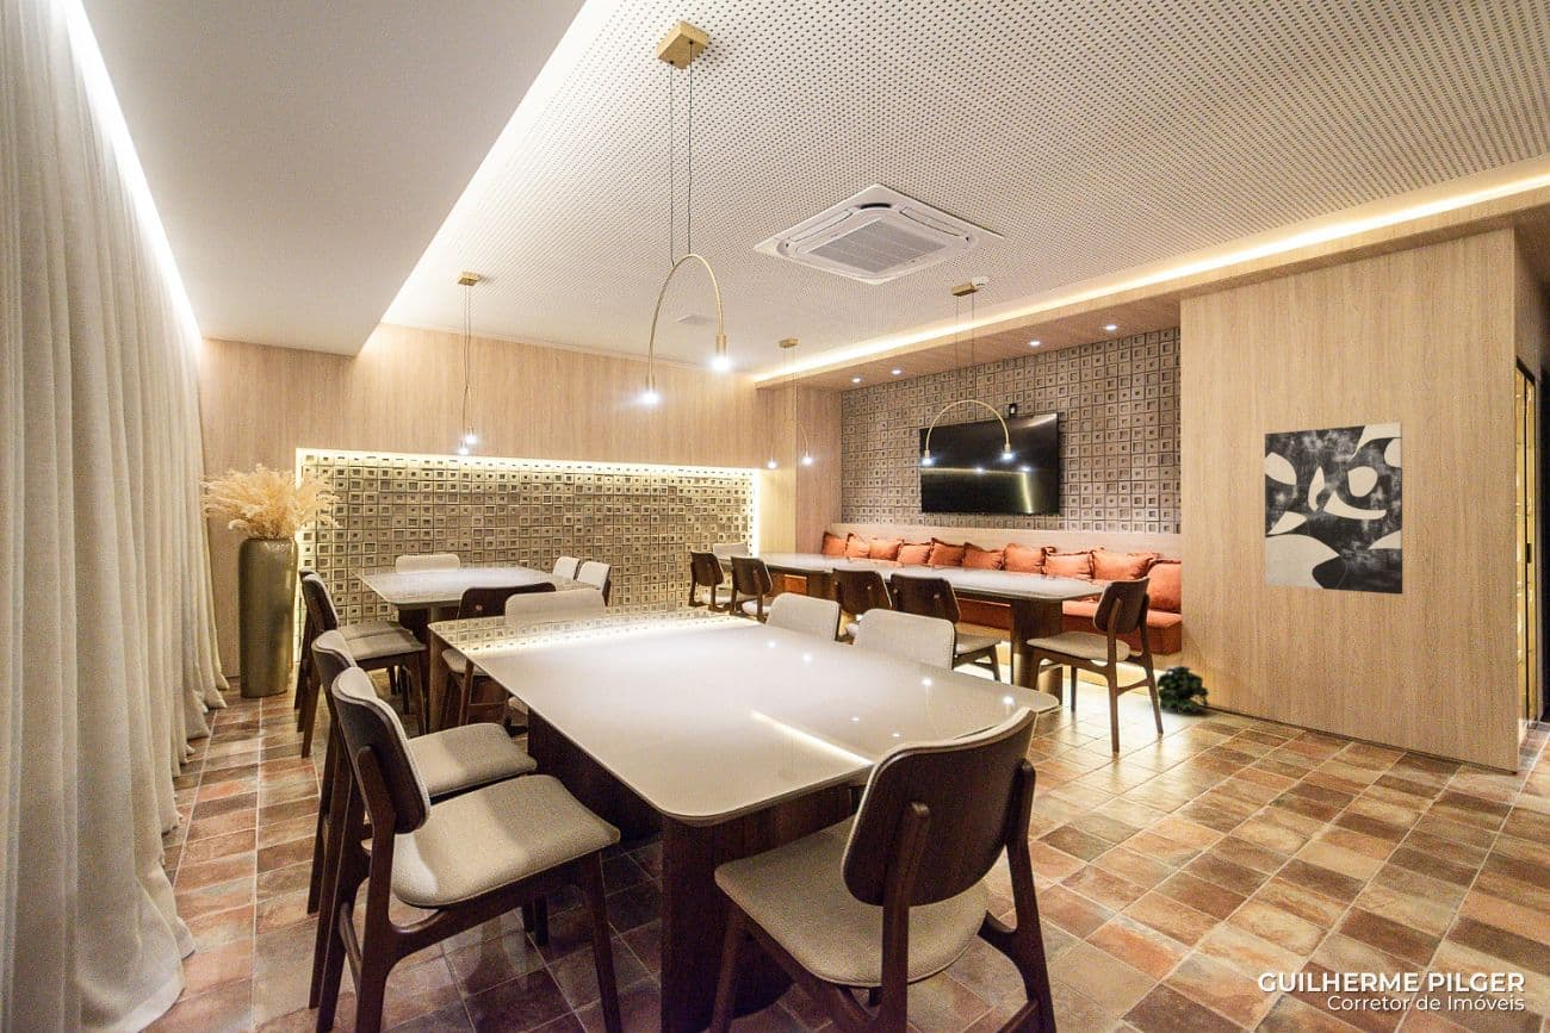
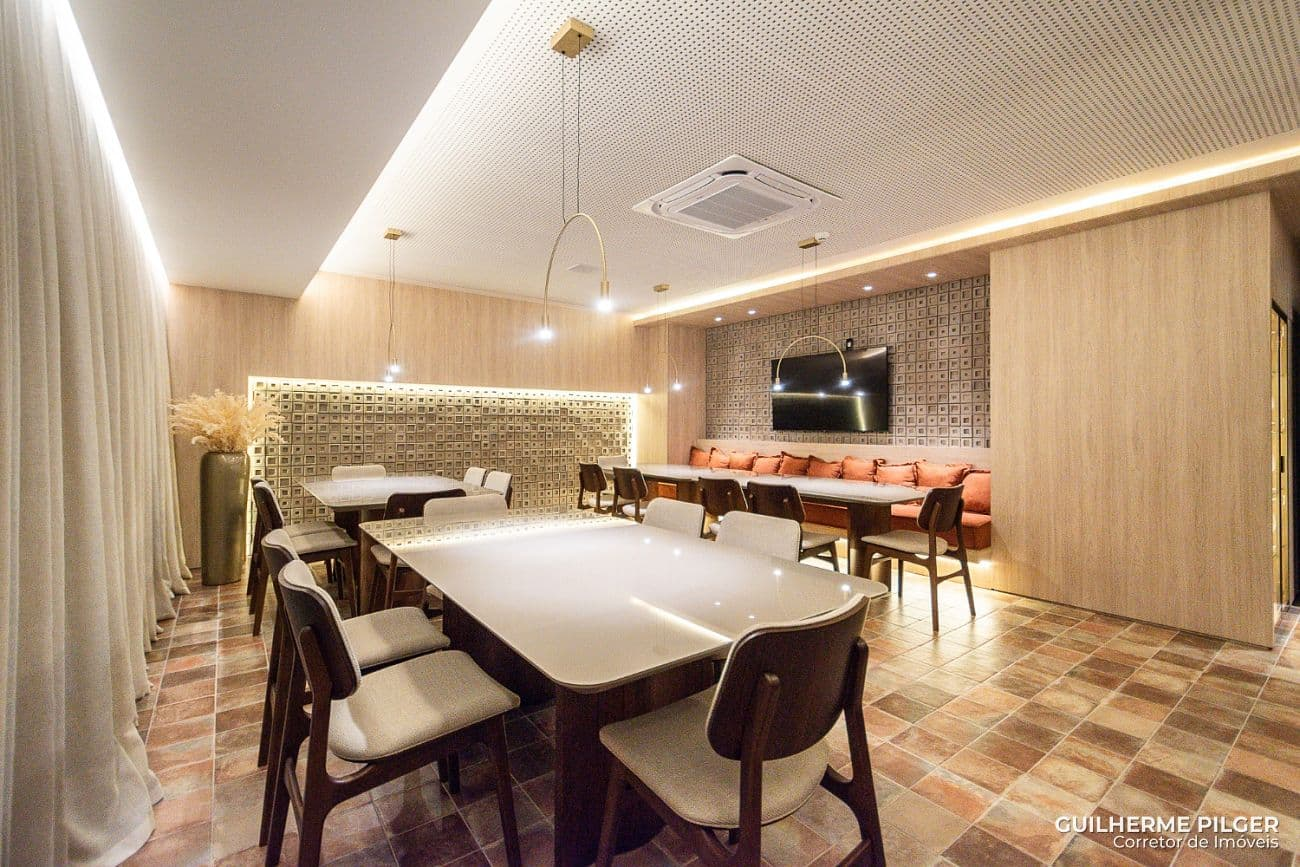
- potted plant (1178, 686)
- wall art (1329, 509)
